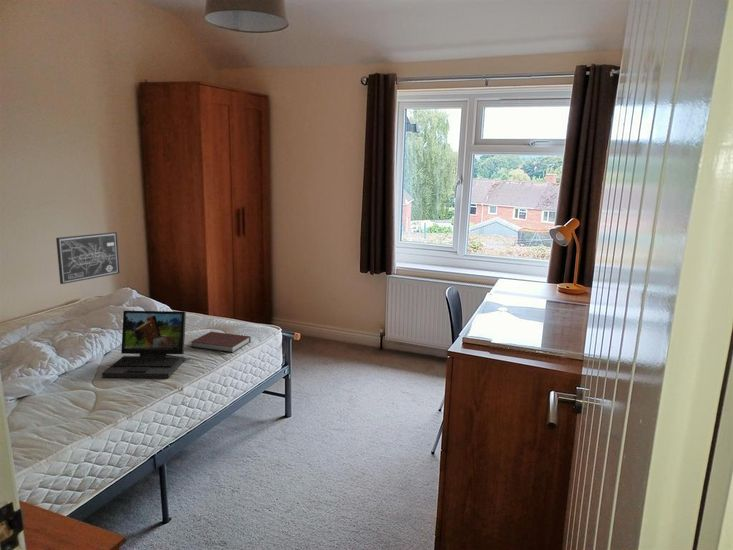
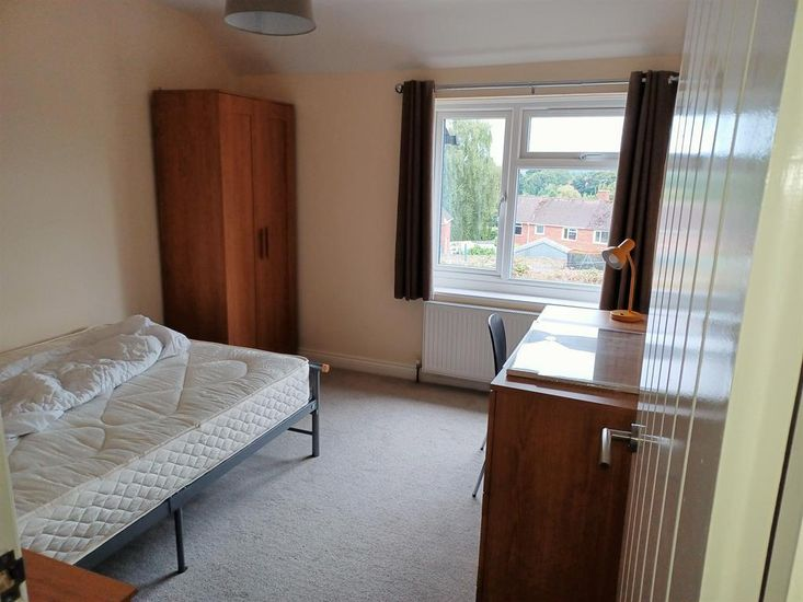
- notebook (221, 341)
- wall art (90, 256)
- laptop (146, 341)
